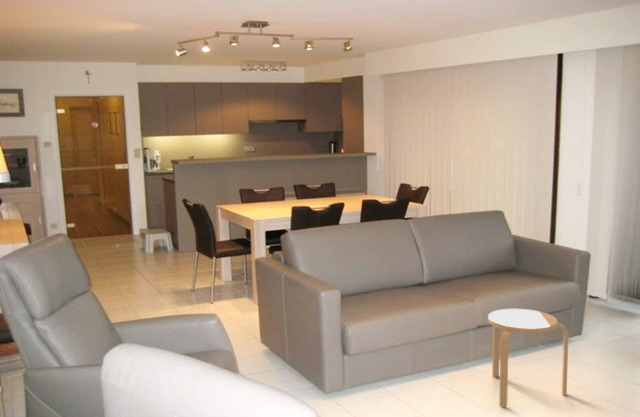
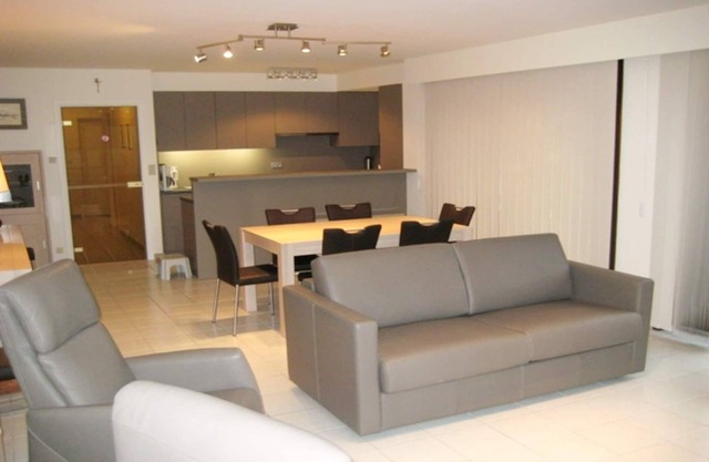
- stool (507, 356)
